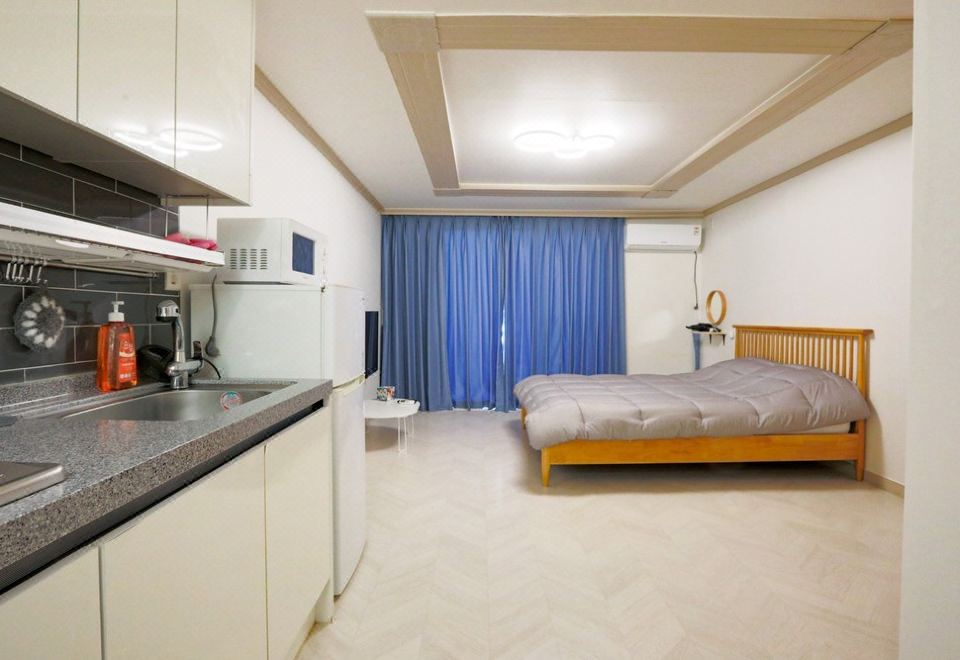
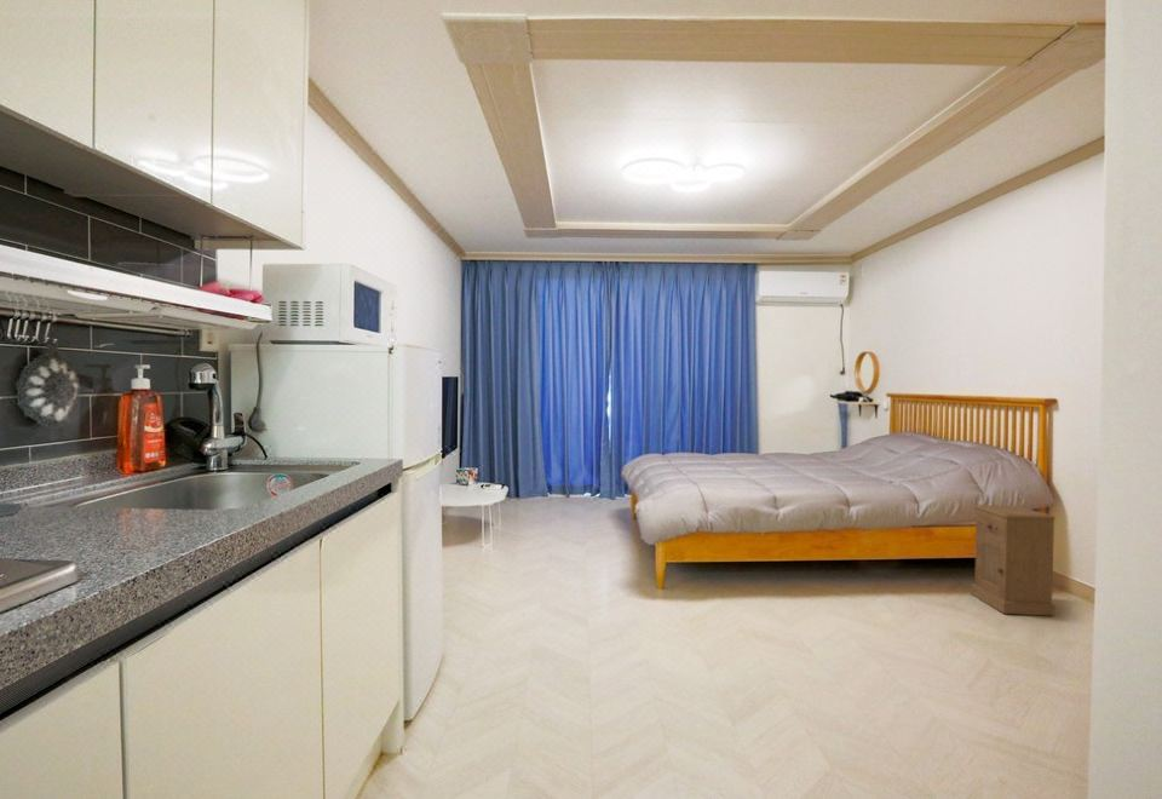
+ nightstand (1011, 557)
